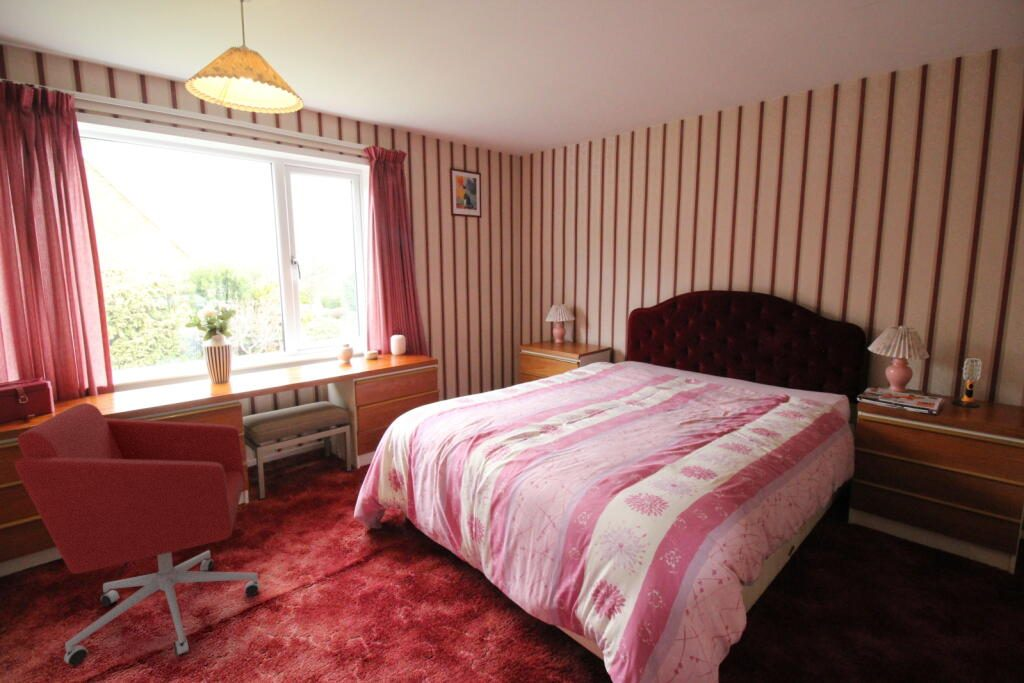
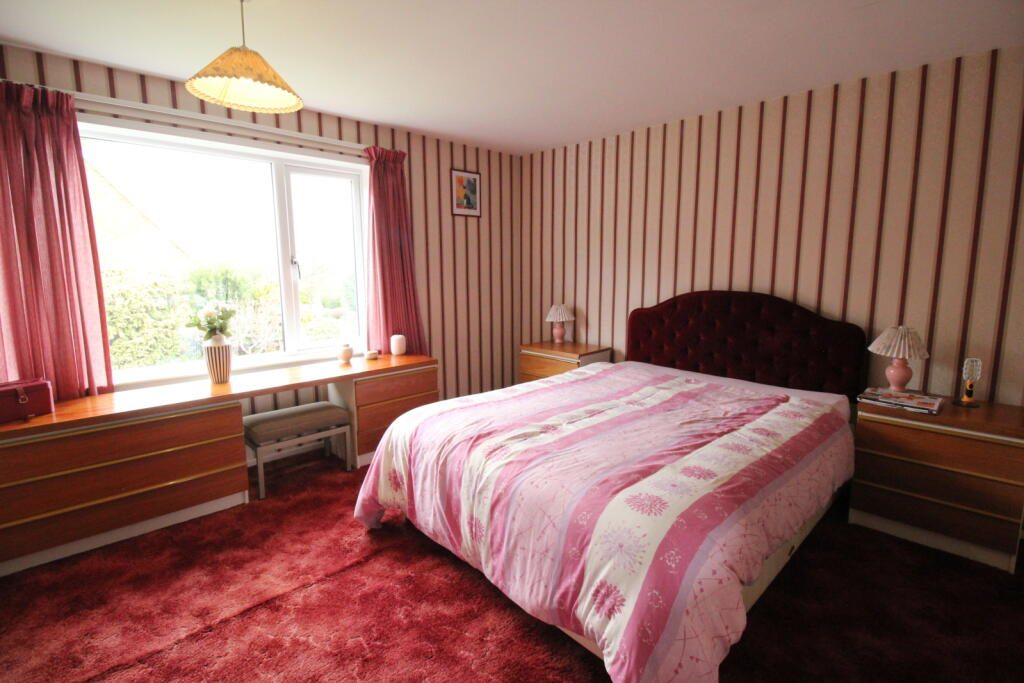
- armchair (157, 513)
